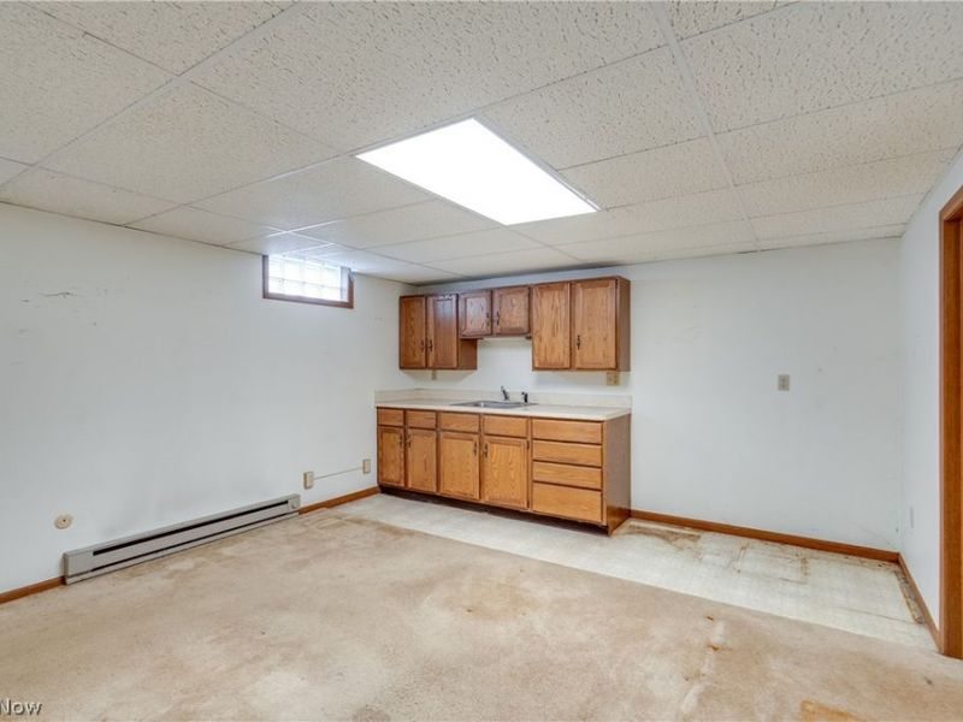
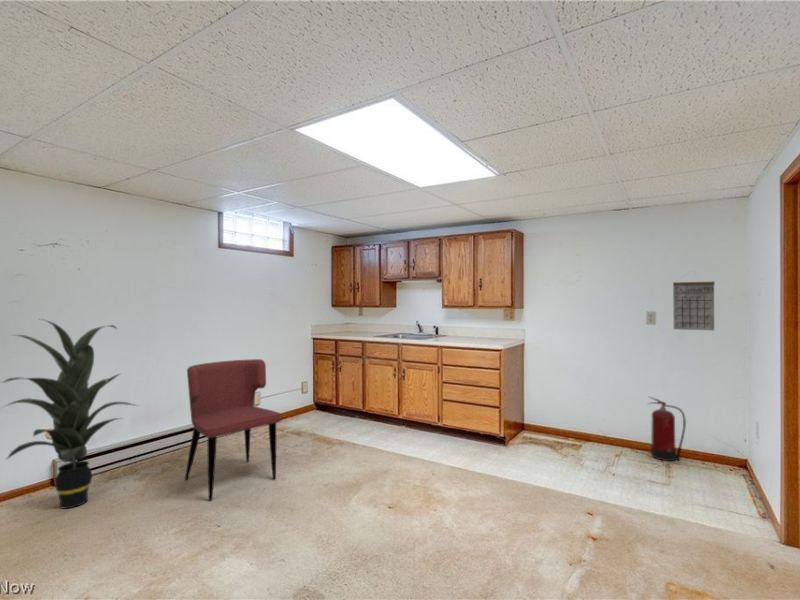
+ dining chair (232, 422)
+ calendar (693, 300)
+ fire extinguisher (666, 428)
+ indoor plant (63, 411)
